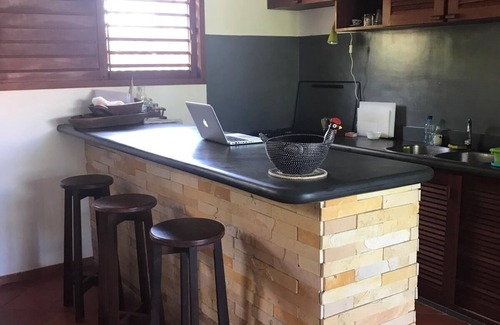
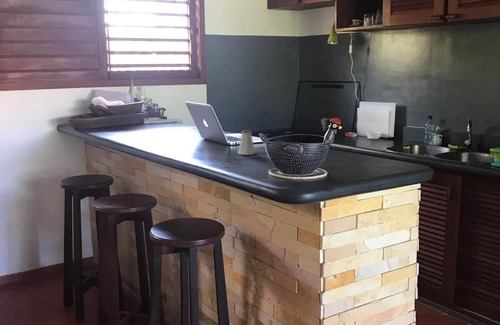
+ saltshaker (246, 142)
